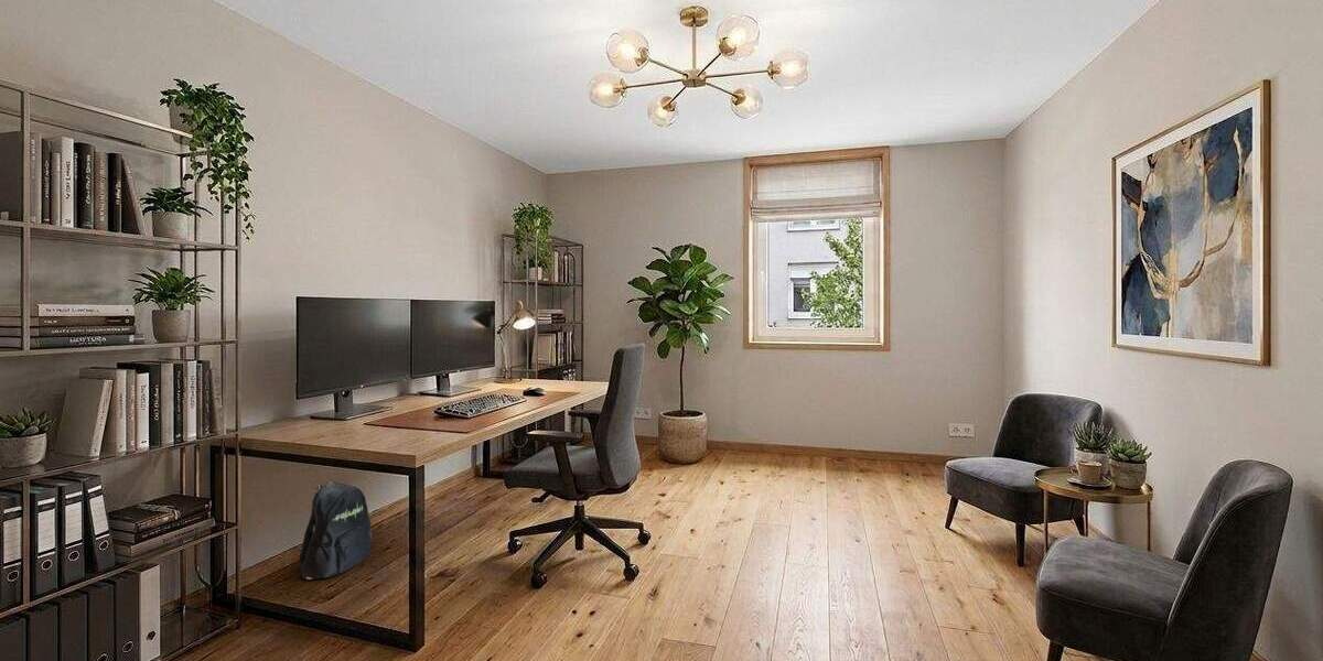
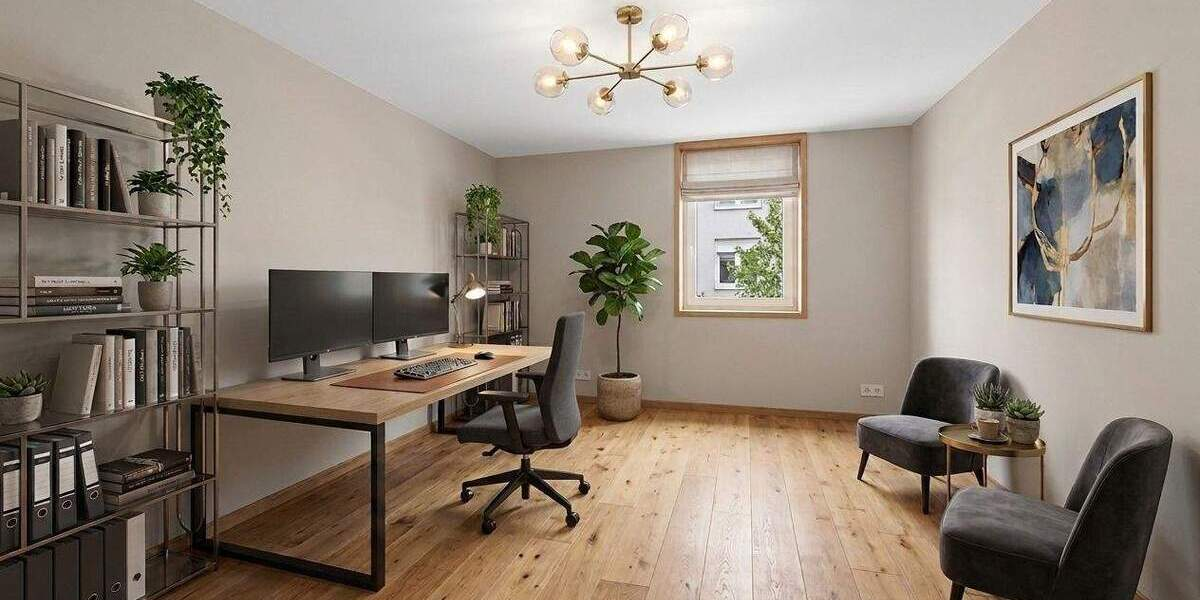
- backpack (336, 520)
